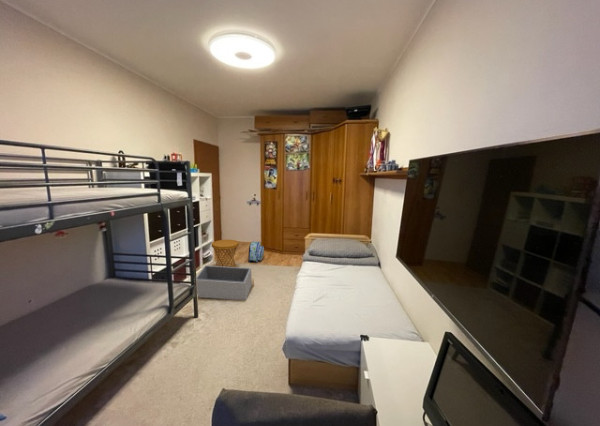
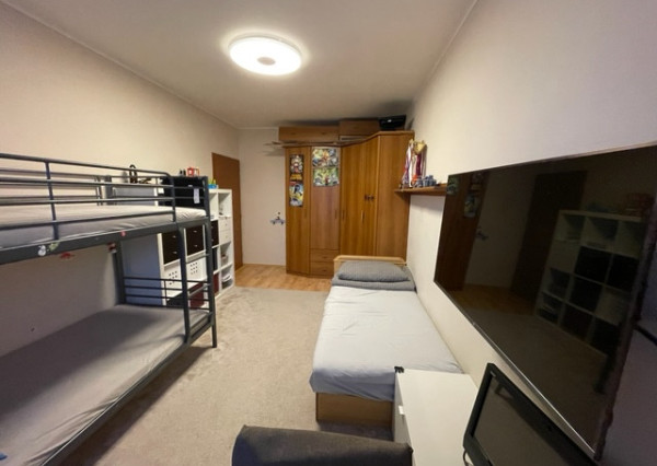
- backpack (256, 251)
- storage bin (226, 280)
- side table (225, 258)
